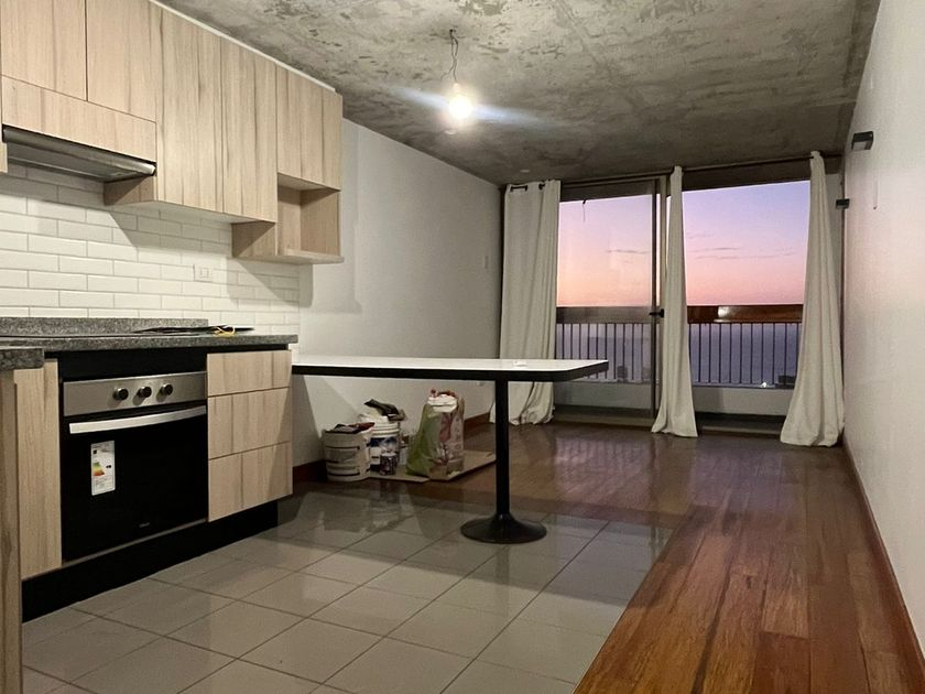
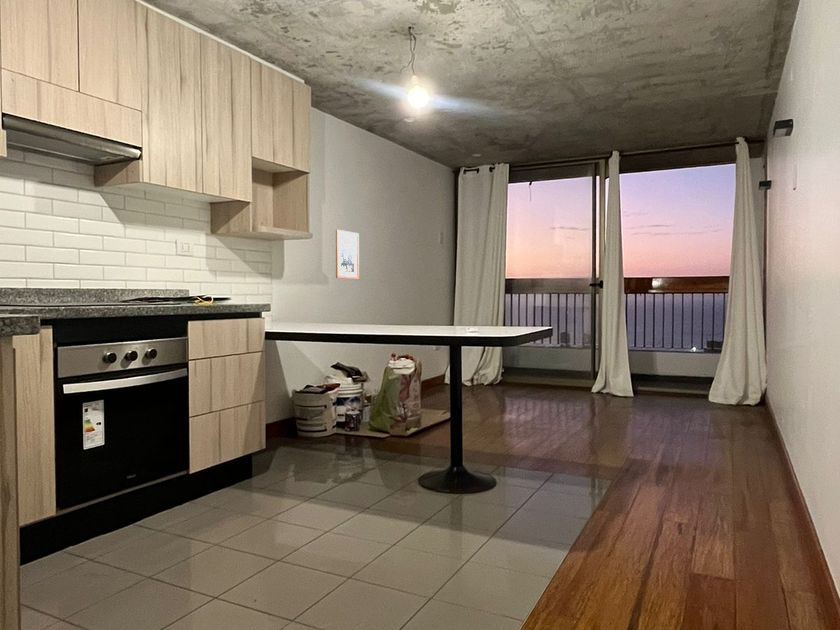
+ wall art (347, 255)
